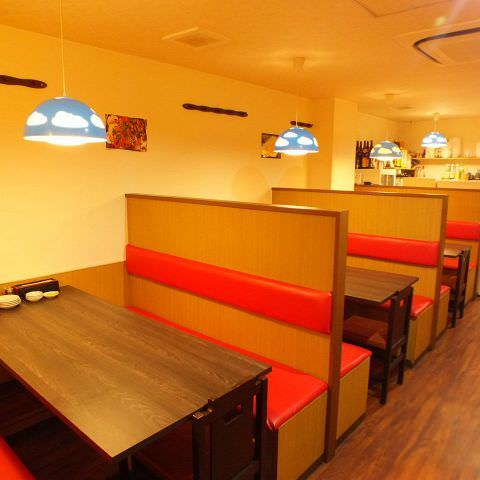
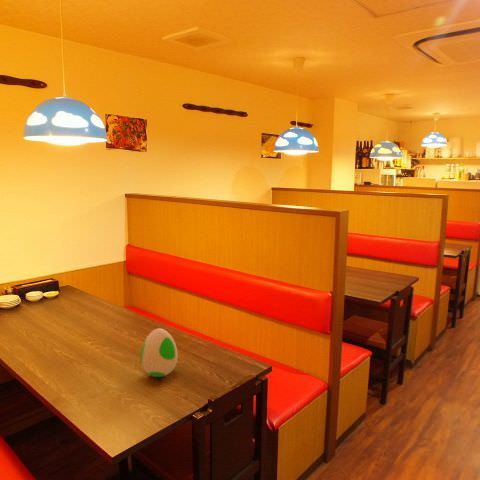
+ decorative egg (159, 352)
